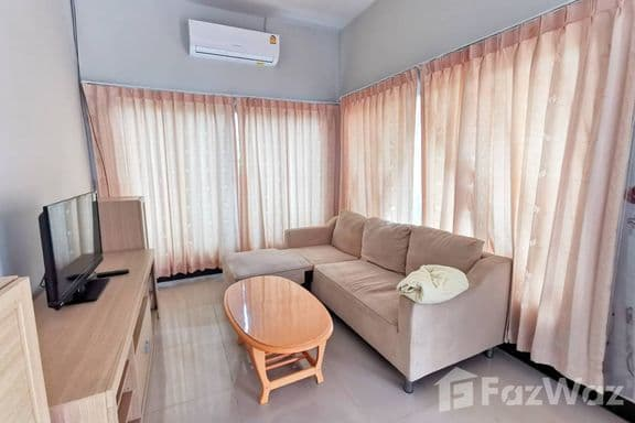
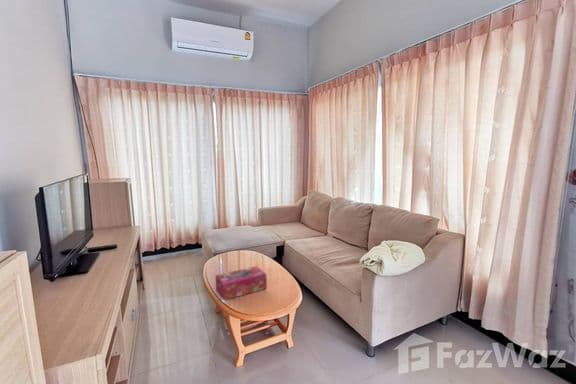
+ tissue box (241, 282)
